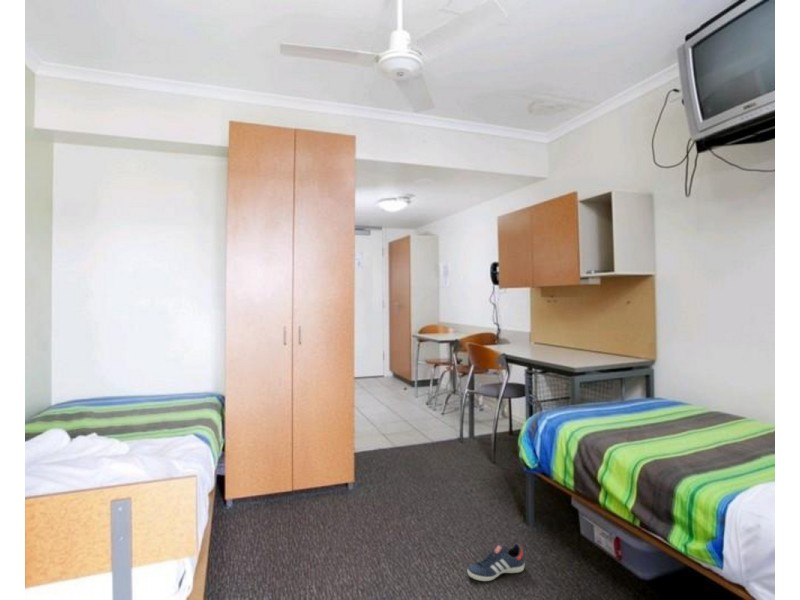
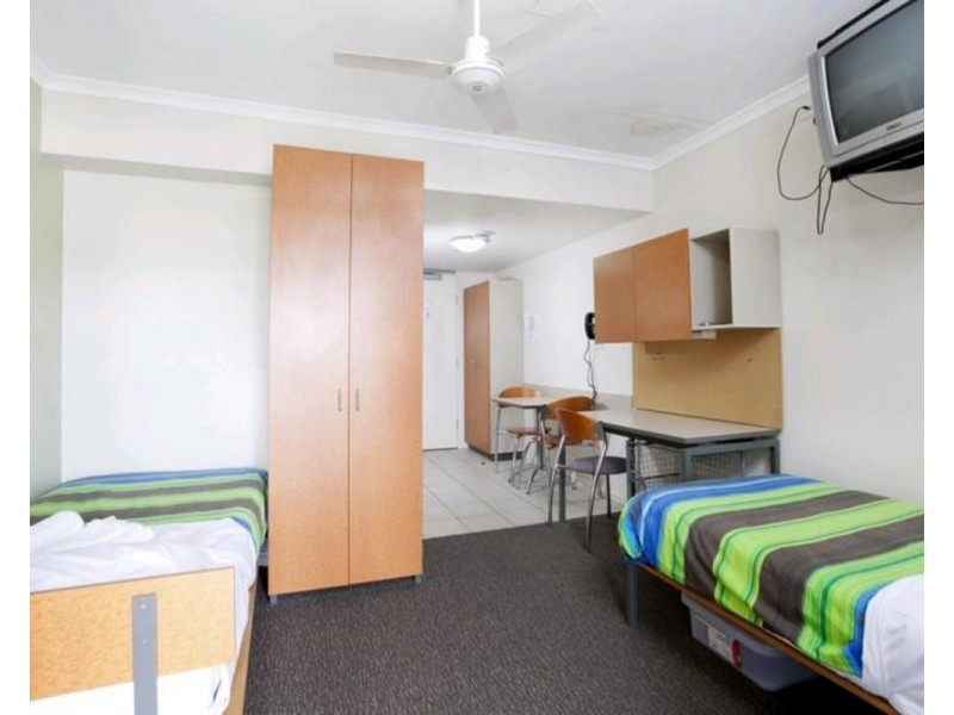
- sneaker (495, 558)
